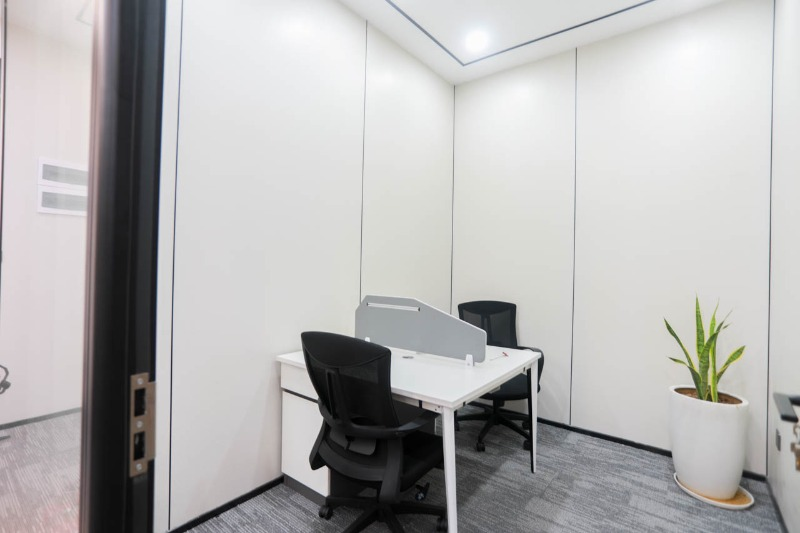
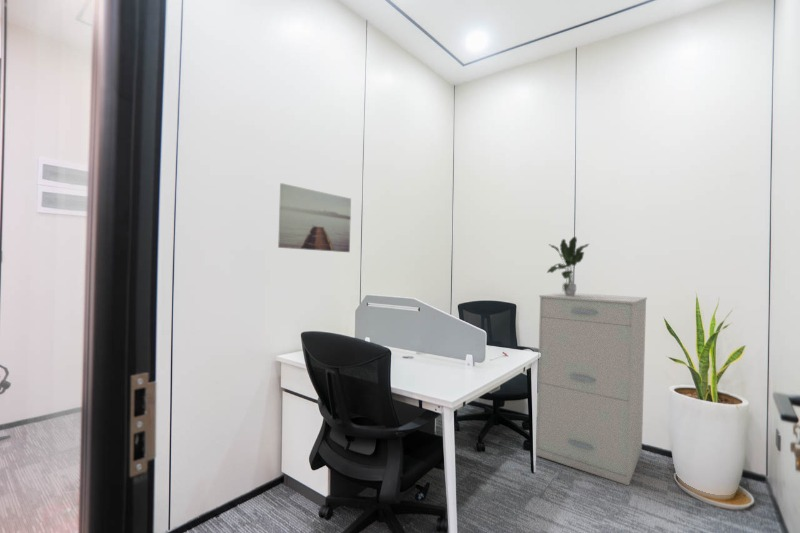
+ wall art (317, 220)
+ filing cabinet (591, 375)
+ potted plant (566, 266)
